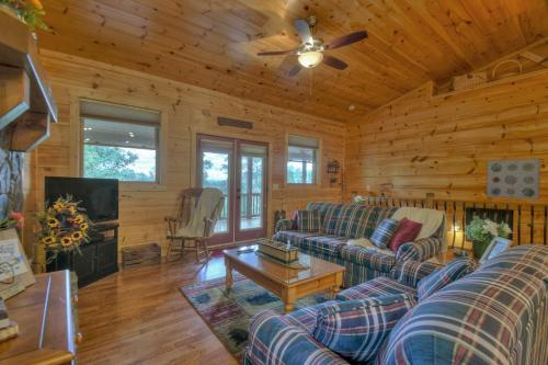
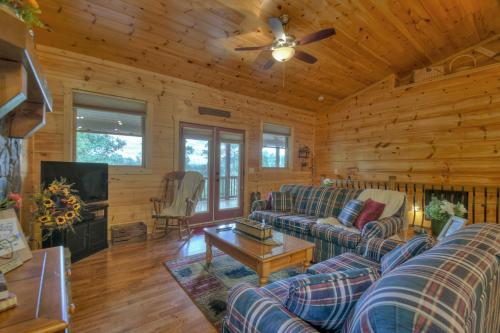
- wall art (512, 179)
